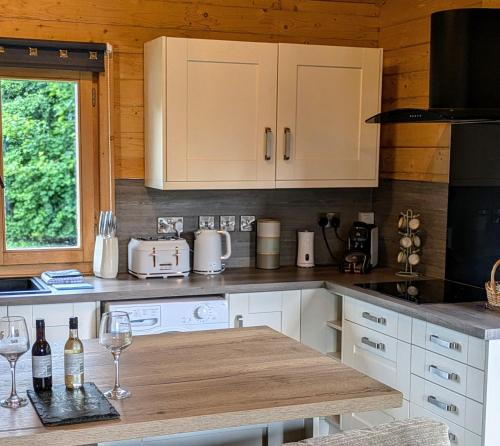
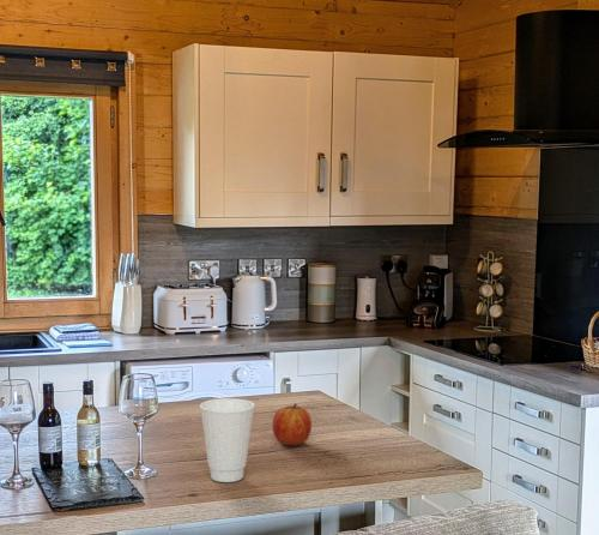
+ cup (226, 440)
+ apple (291, 422)
